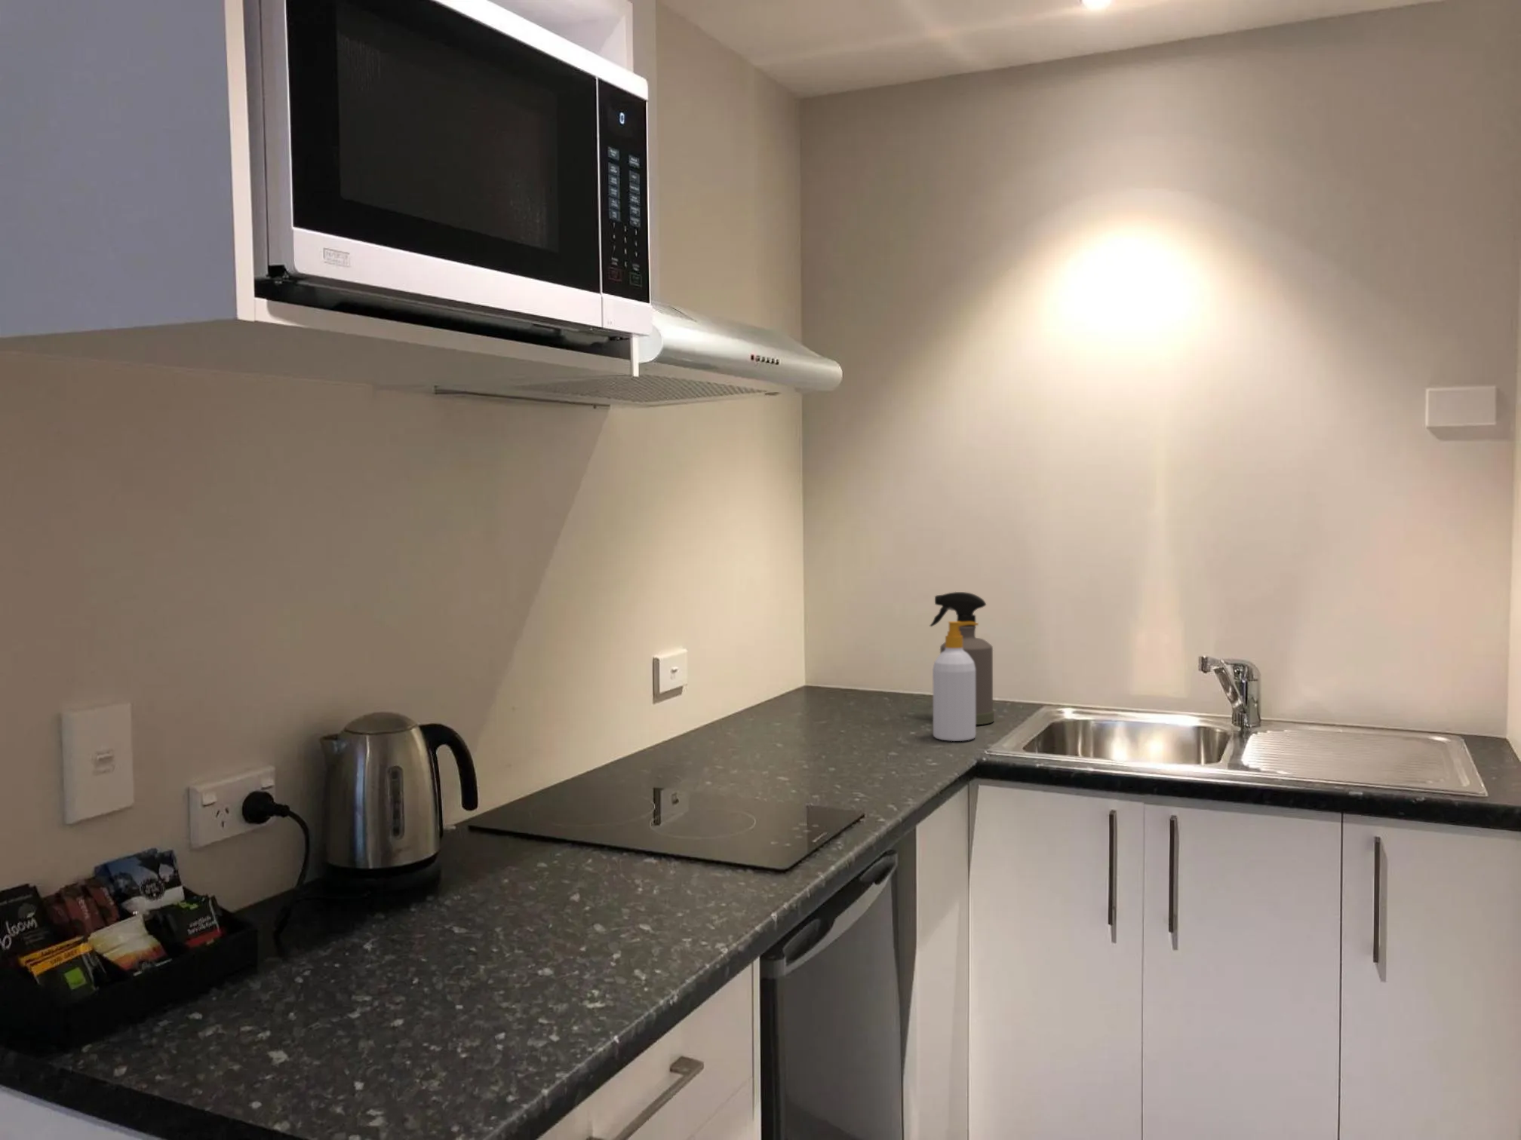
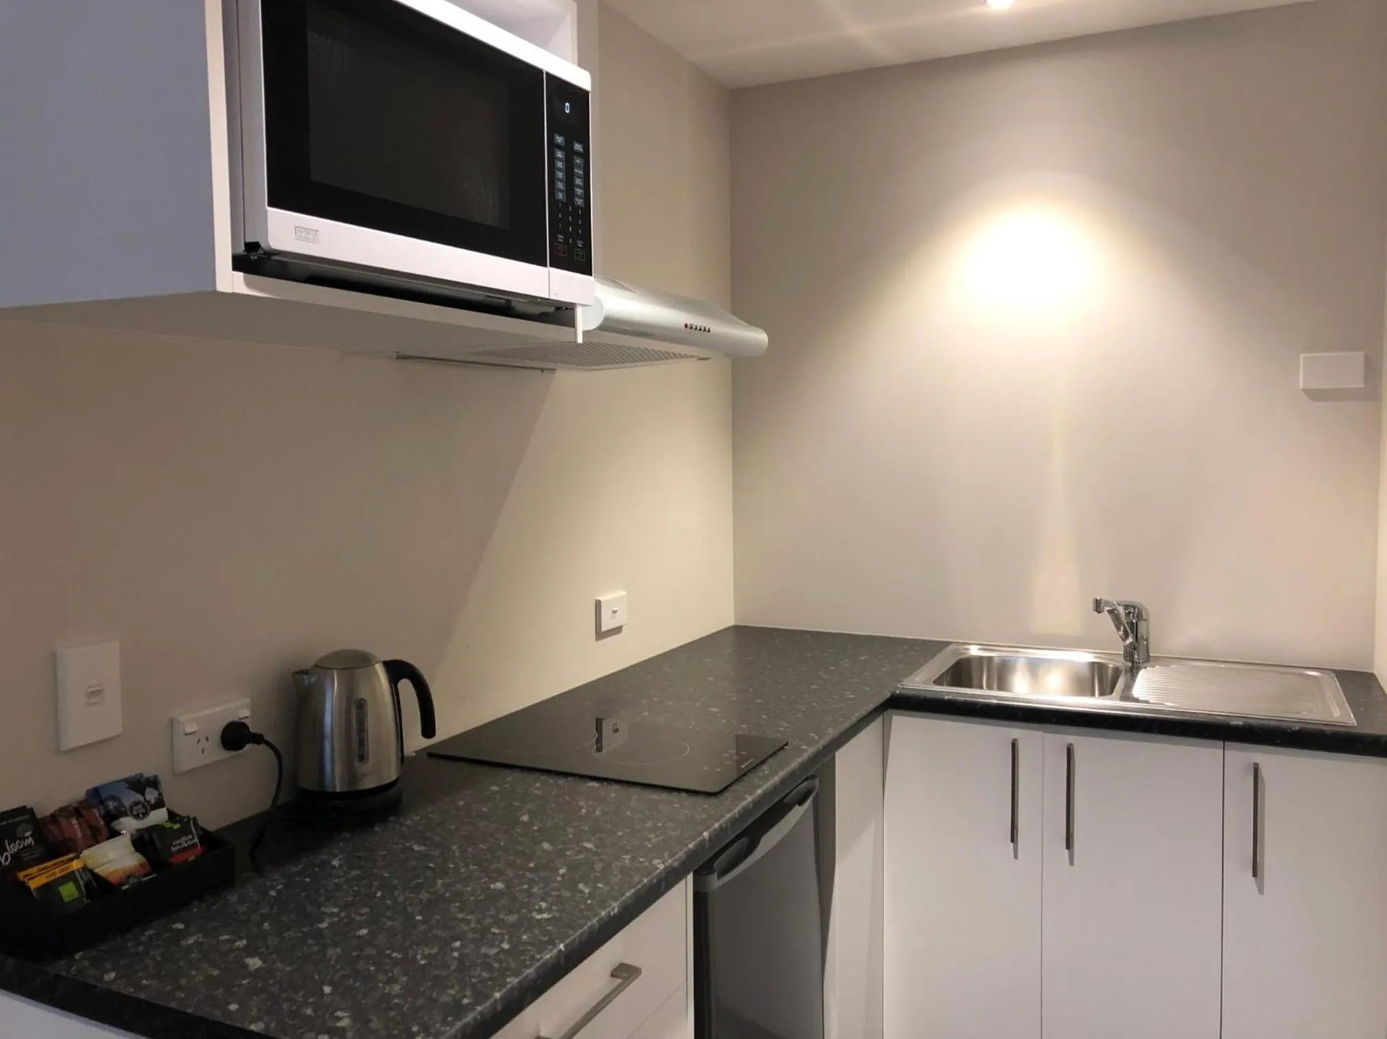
- spray bottle (965, 651)
- soap bottle (956, 679)
